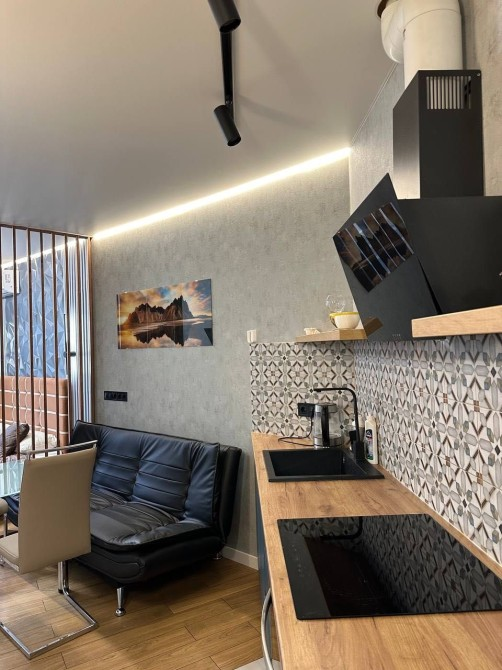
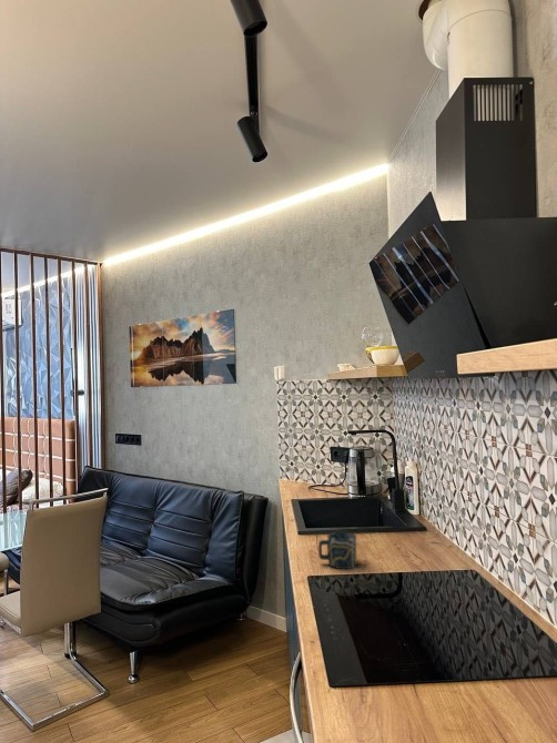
+ cup (337, 549)
